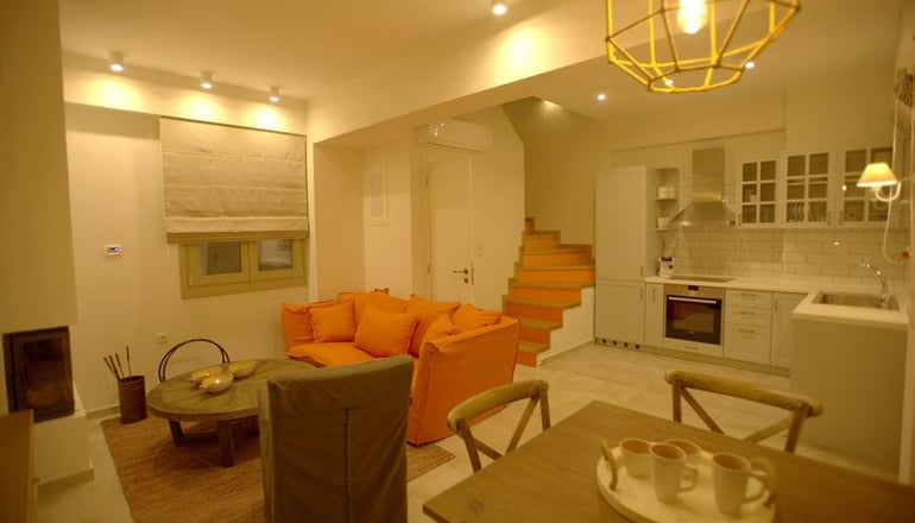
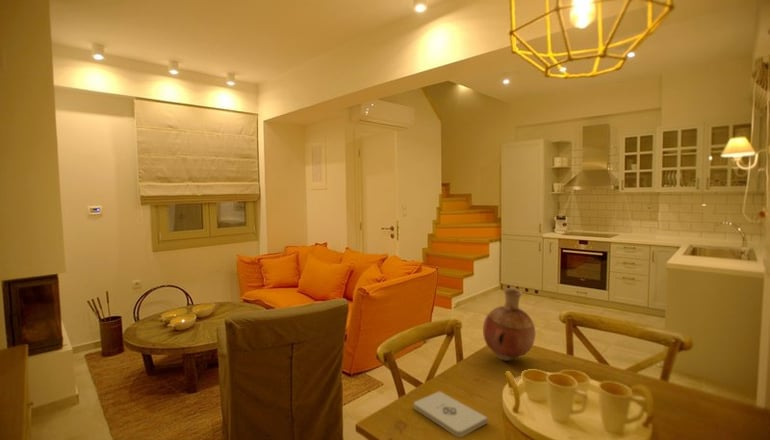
+ vase (508, 324)
+ notepad (448, 412)
